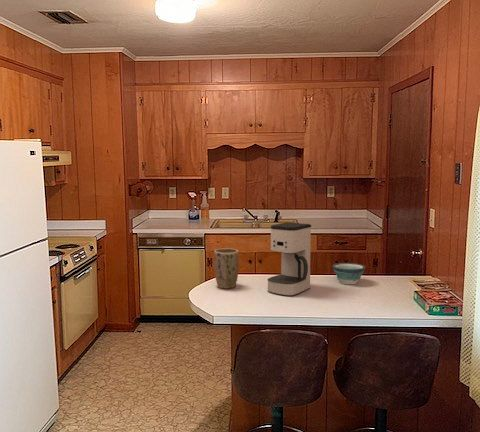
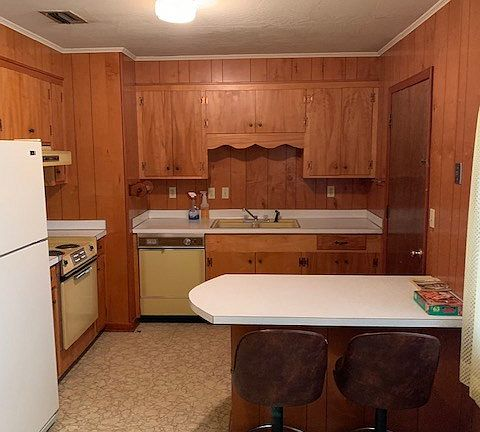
- coffee maker (290, 258)
- plant pot (226, 268)
- bowl (348, 274)
